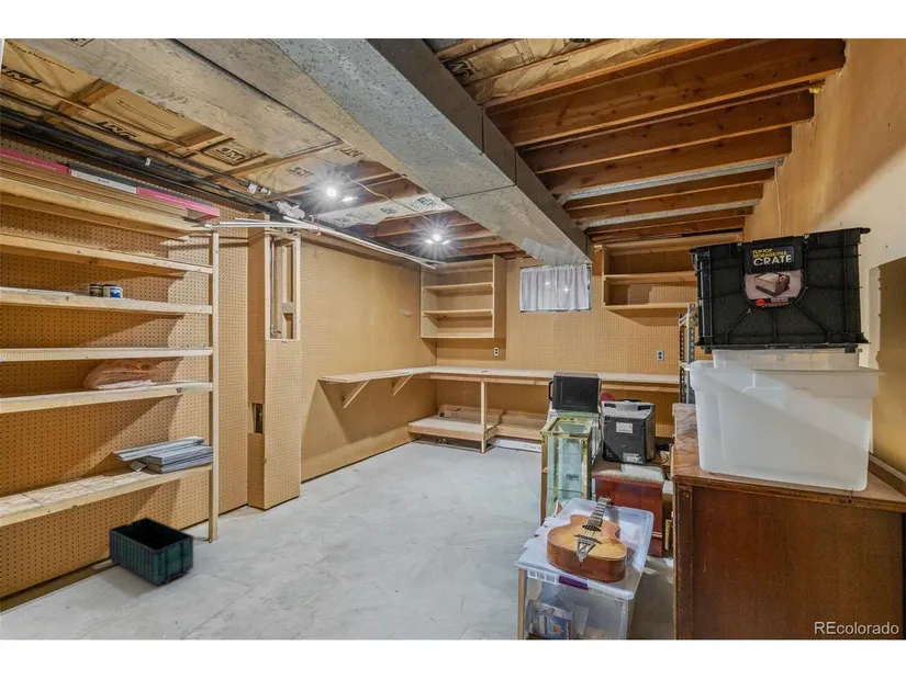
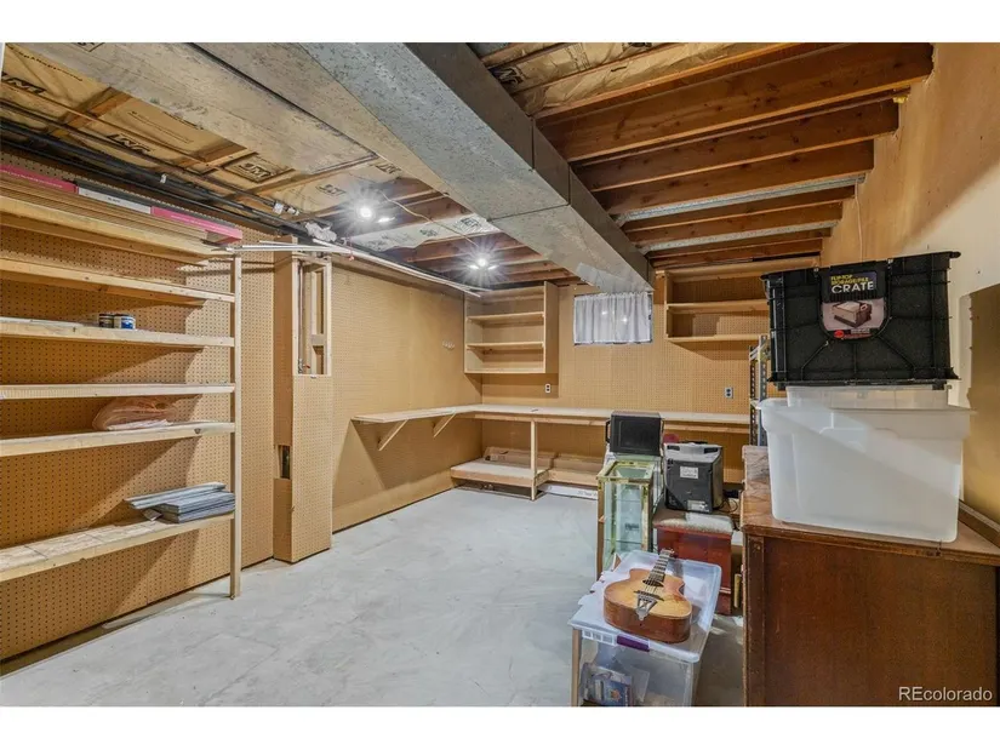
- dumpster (150, 550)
